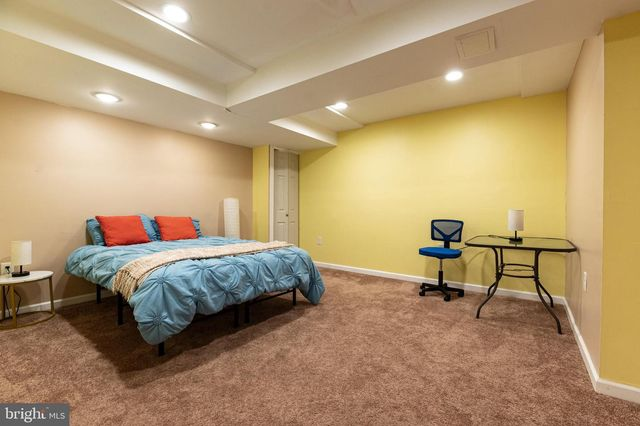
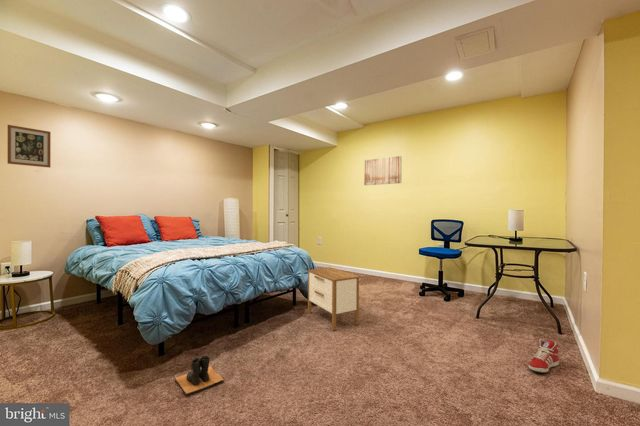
+ wall art (382, 171)
+ boots (199, 368)
+ wall art (29, 147)
+ sneaker (543, 354)
+ nightstand (331, 295)
